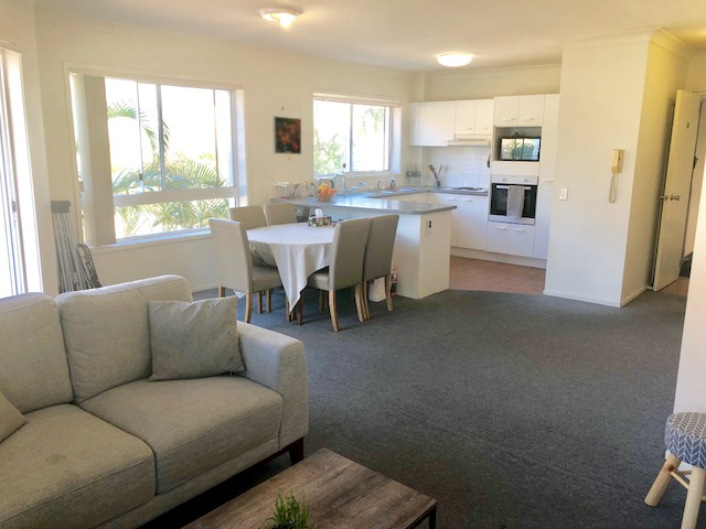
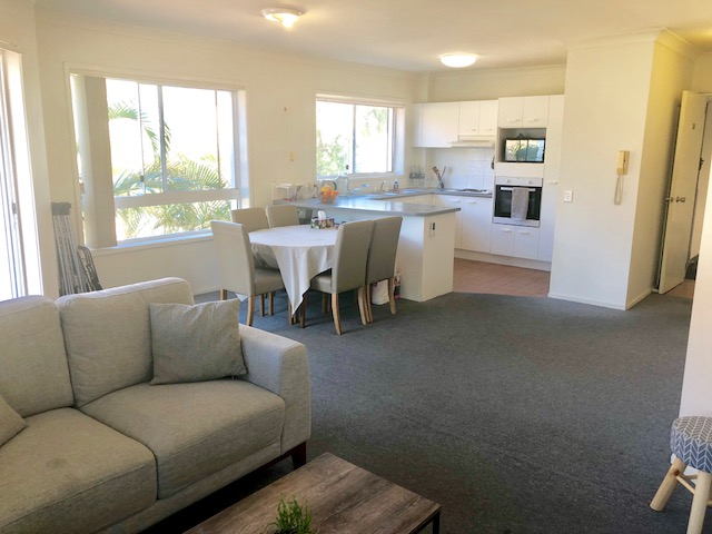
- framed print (287, 136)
